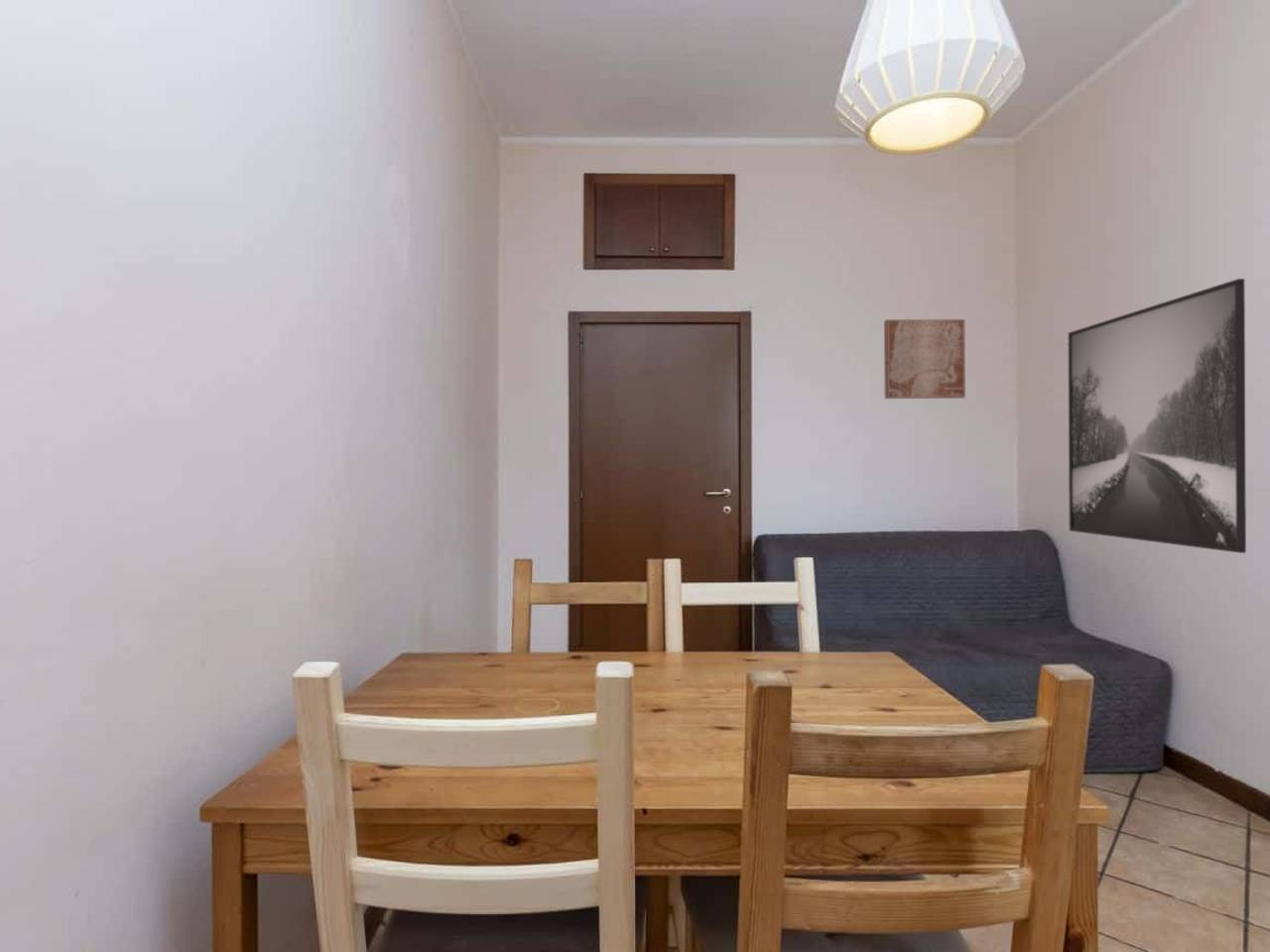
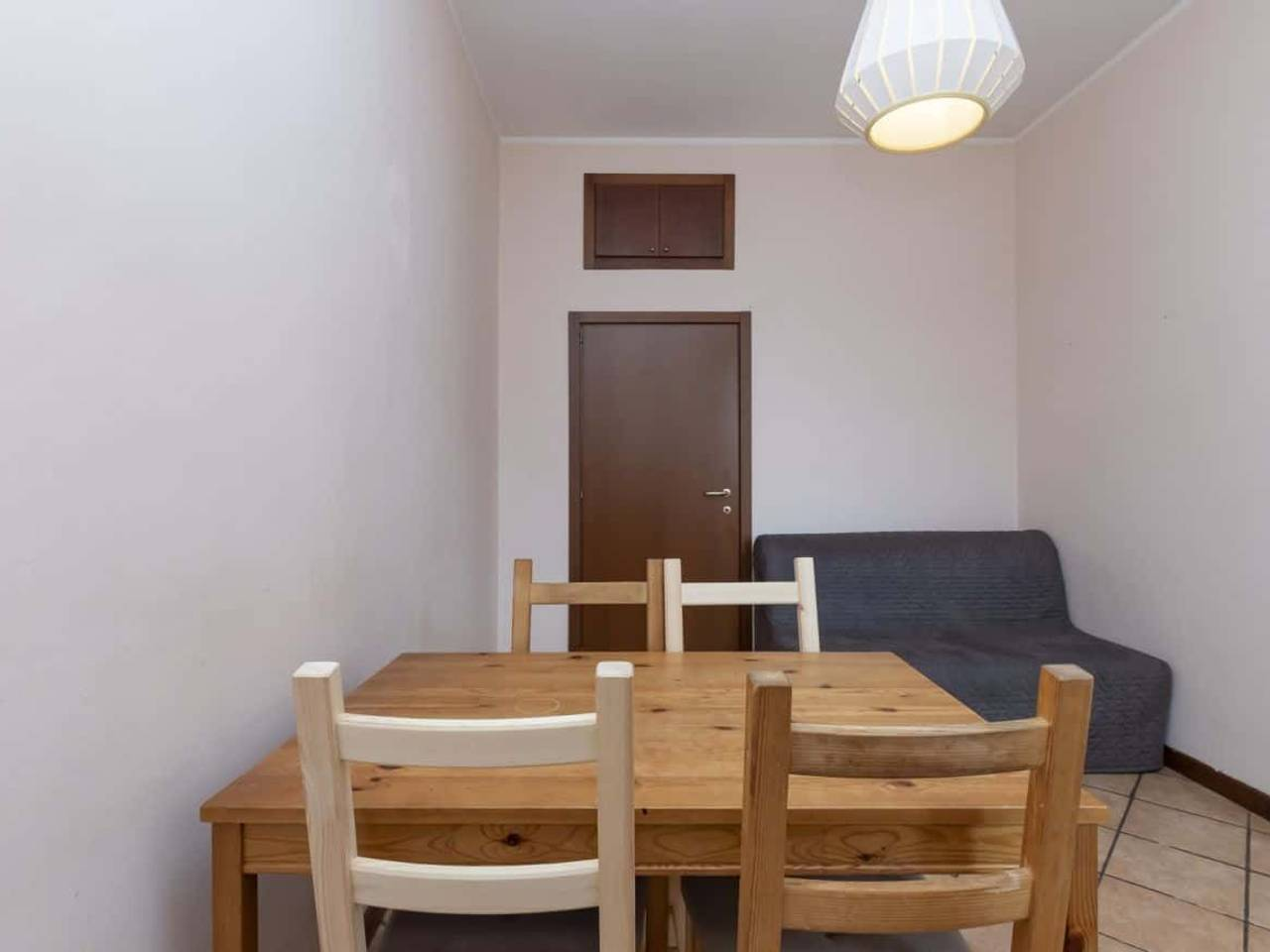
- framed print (1142, 424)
- wall art (924, 359)
